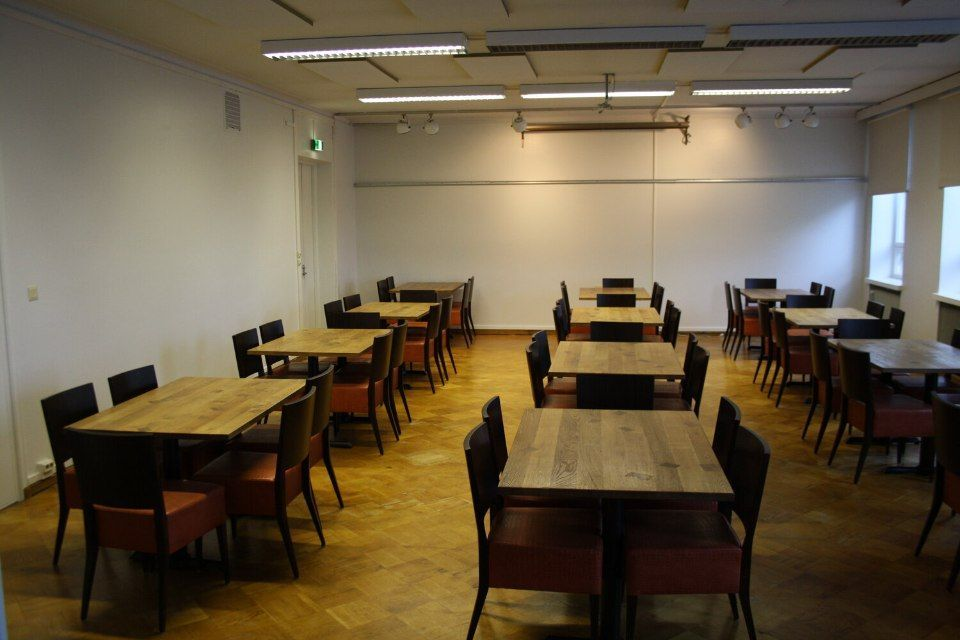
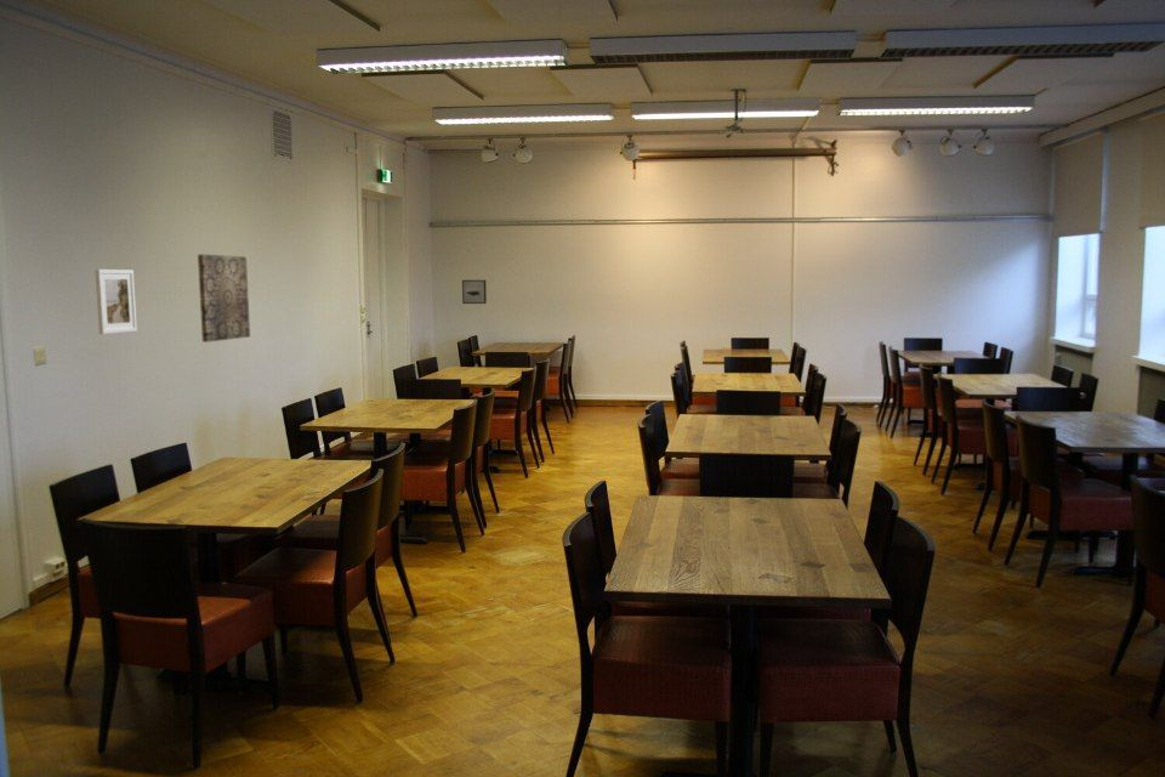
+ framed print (116, 301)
+ wall art (473, 291)
+ wall art (225, 297)
